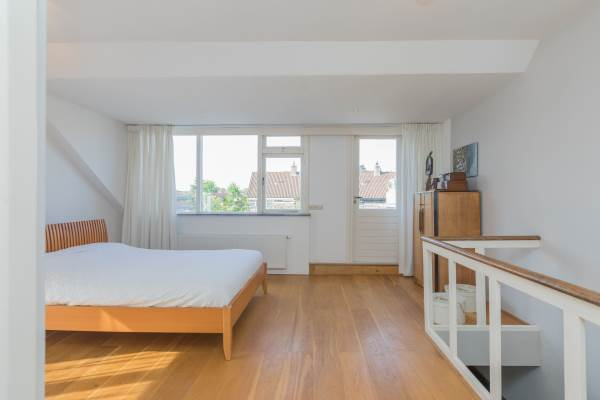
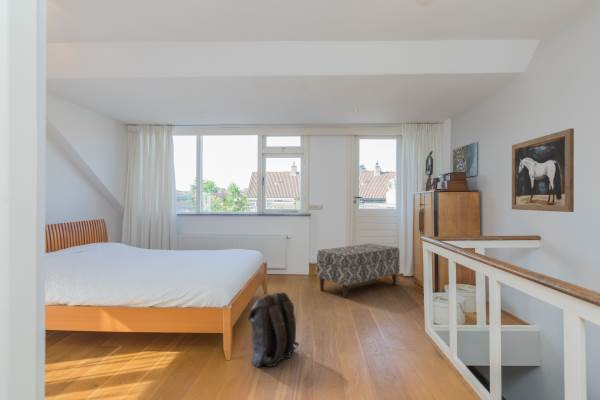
+ backpack (274, 324)
+ wall art (538, 174)
+ bench (359, 268)
